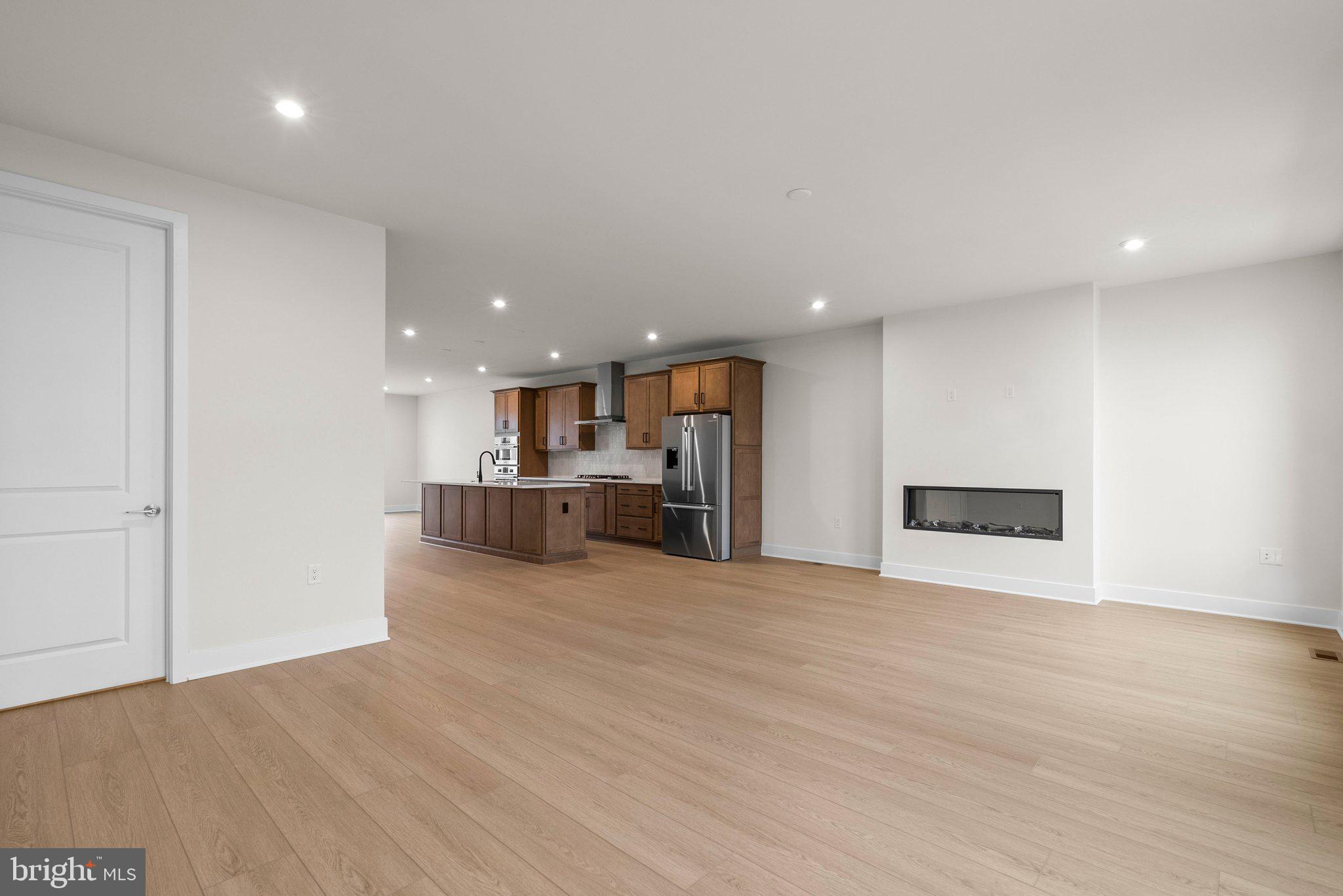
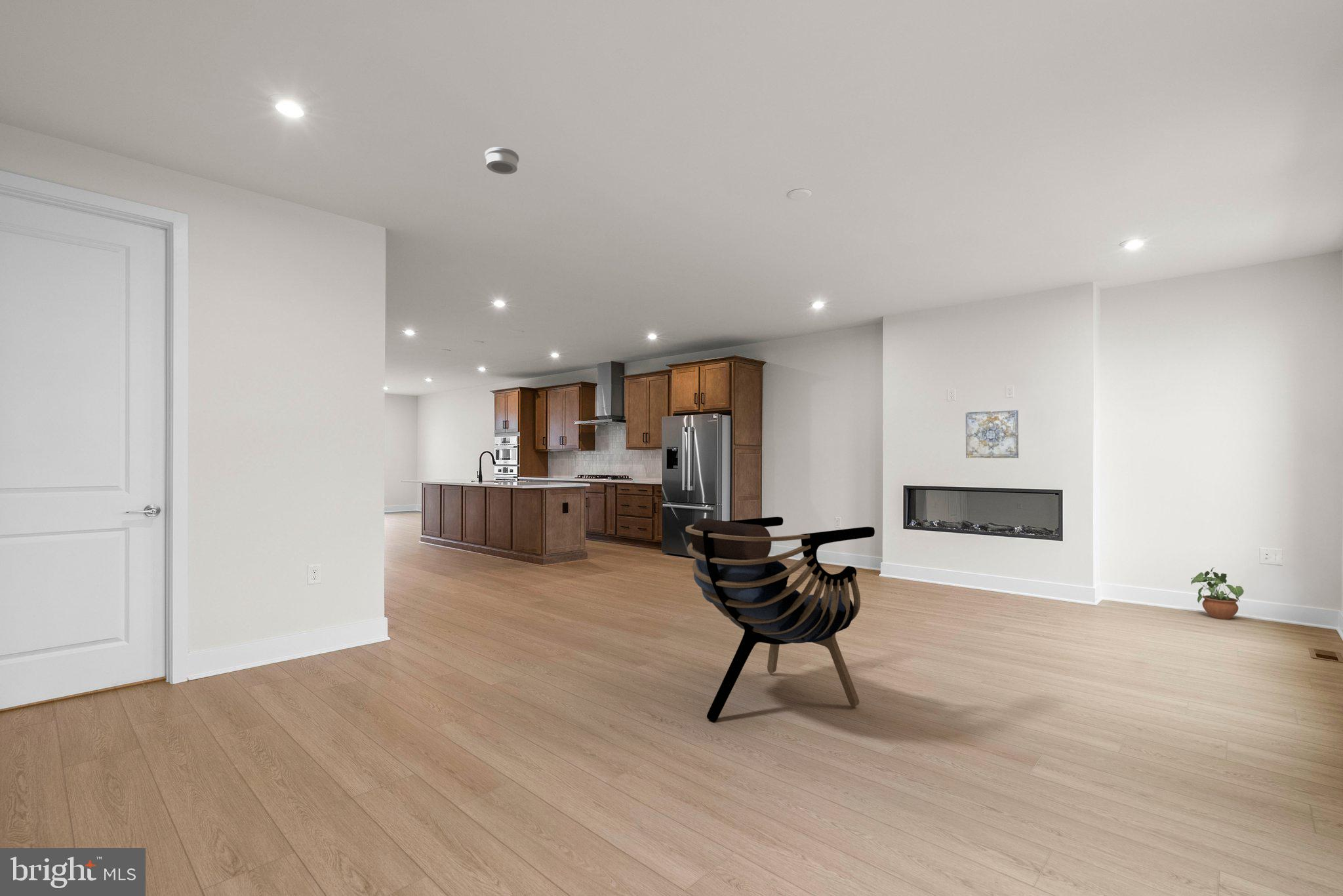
+ wall art (992, 435)
+ armchair (769, 609)
+ potted plant (1216, 592)
+ smoke detector (502, 159)
